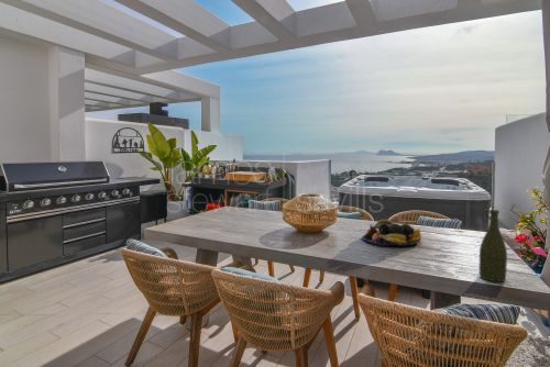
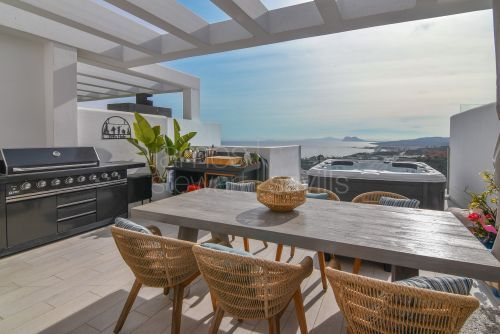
- fruit bowl (389, 230)
- bottle (493, 244)
